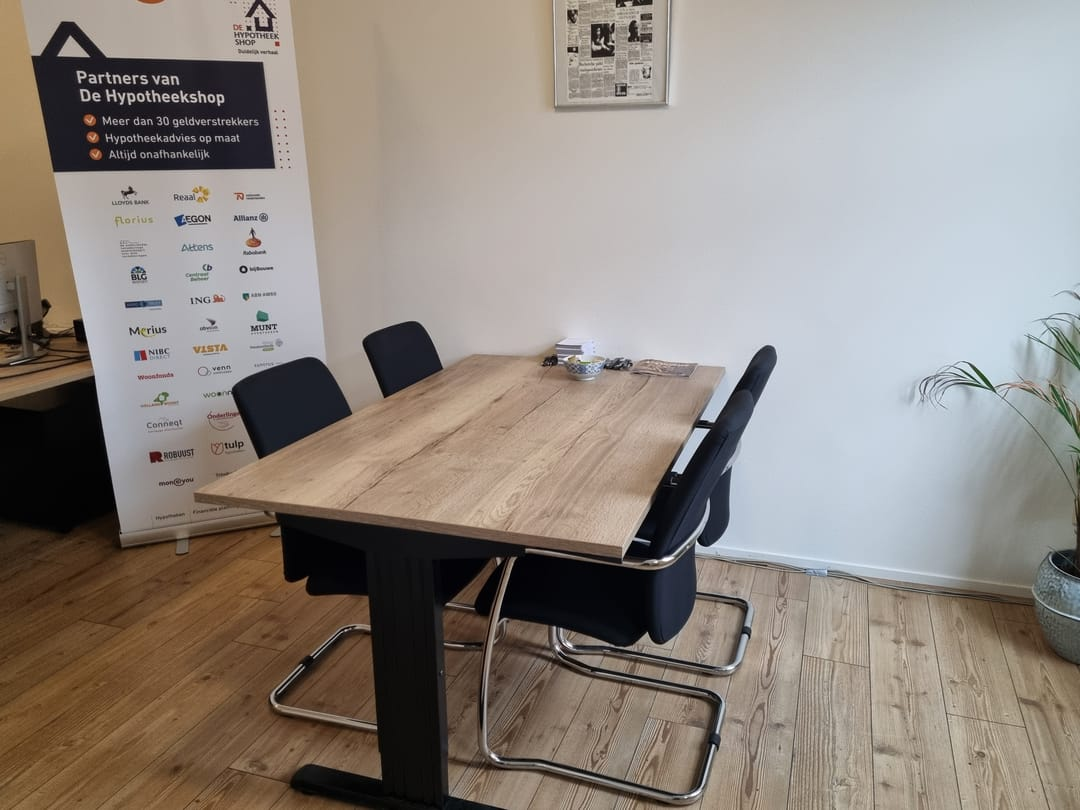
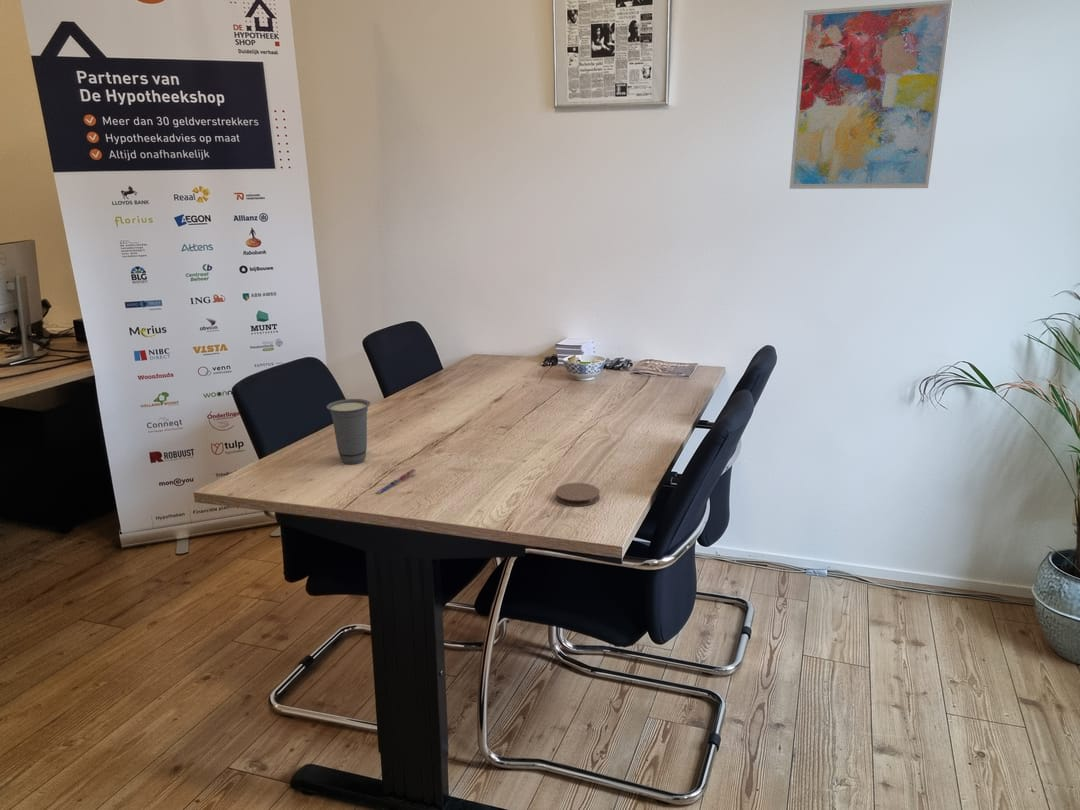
+ cup (351, 432)
+ coaster (577, 494)
+ pen (396, 480)
+ wall art (866, 100)
